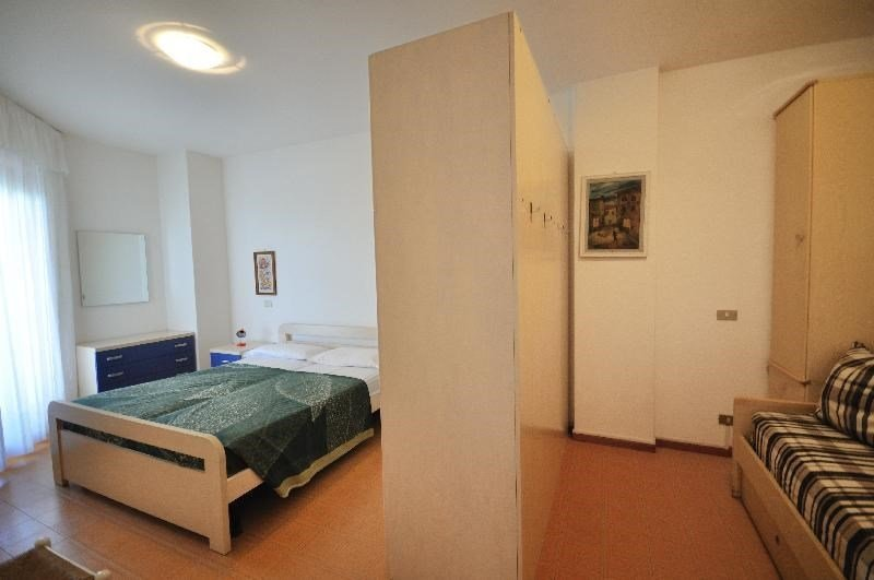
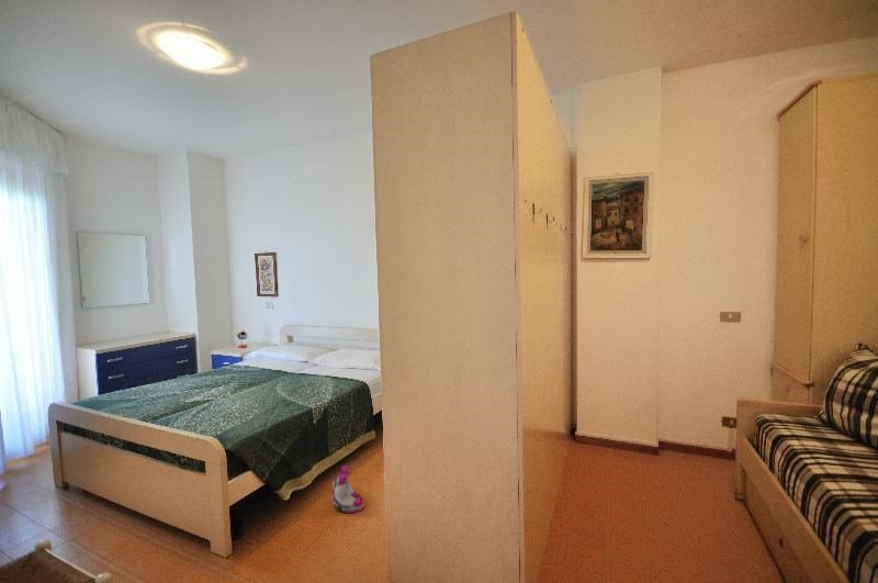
+ boots (346, 485)
